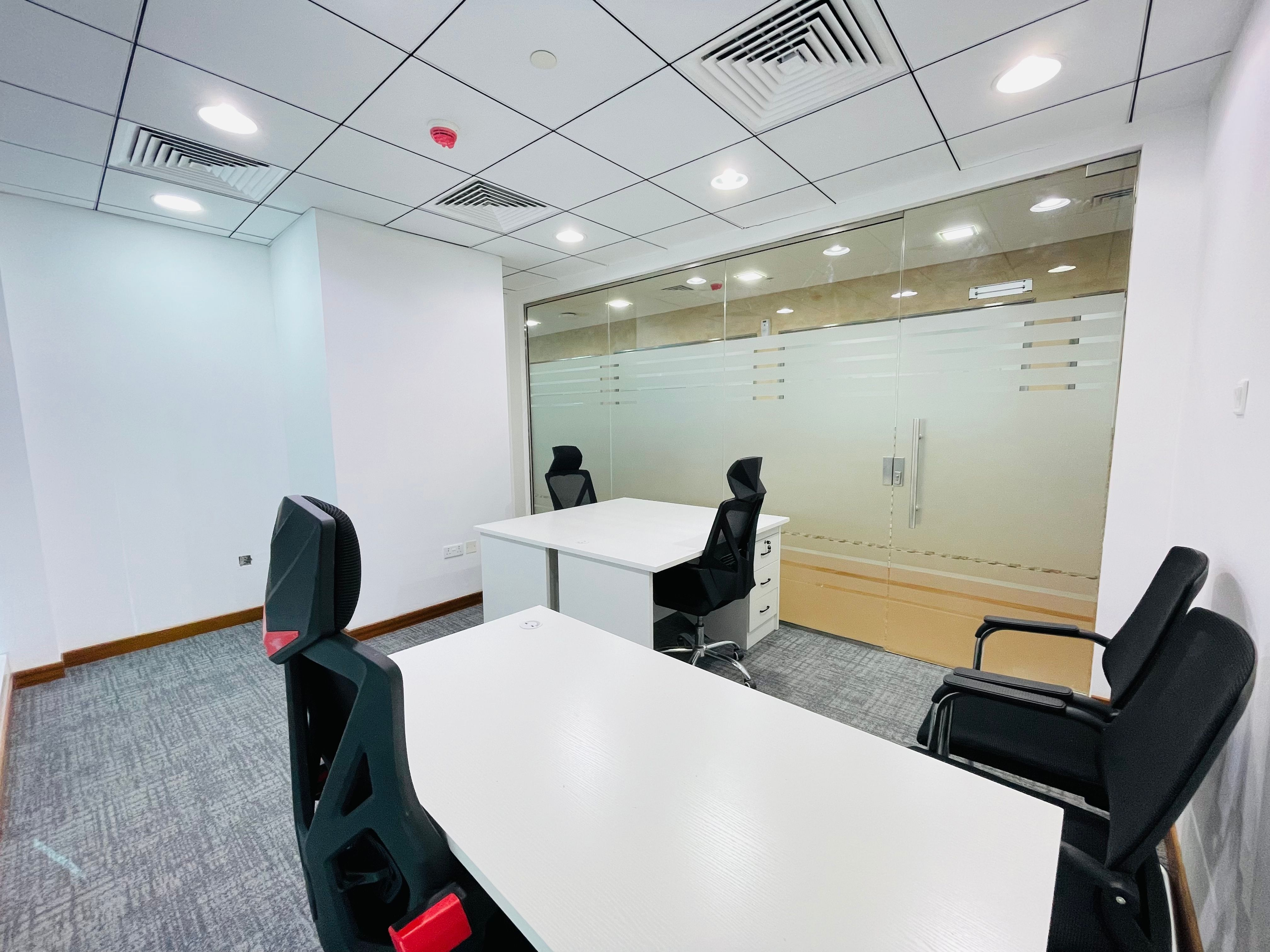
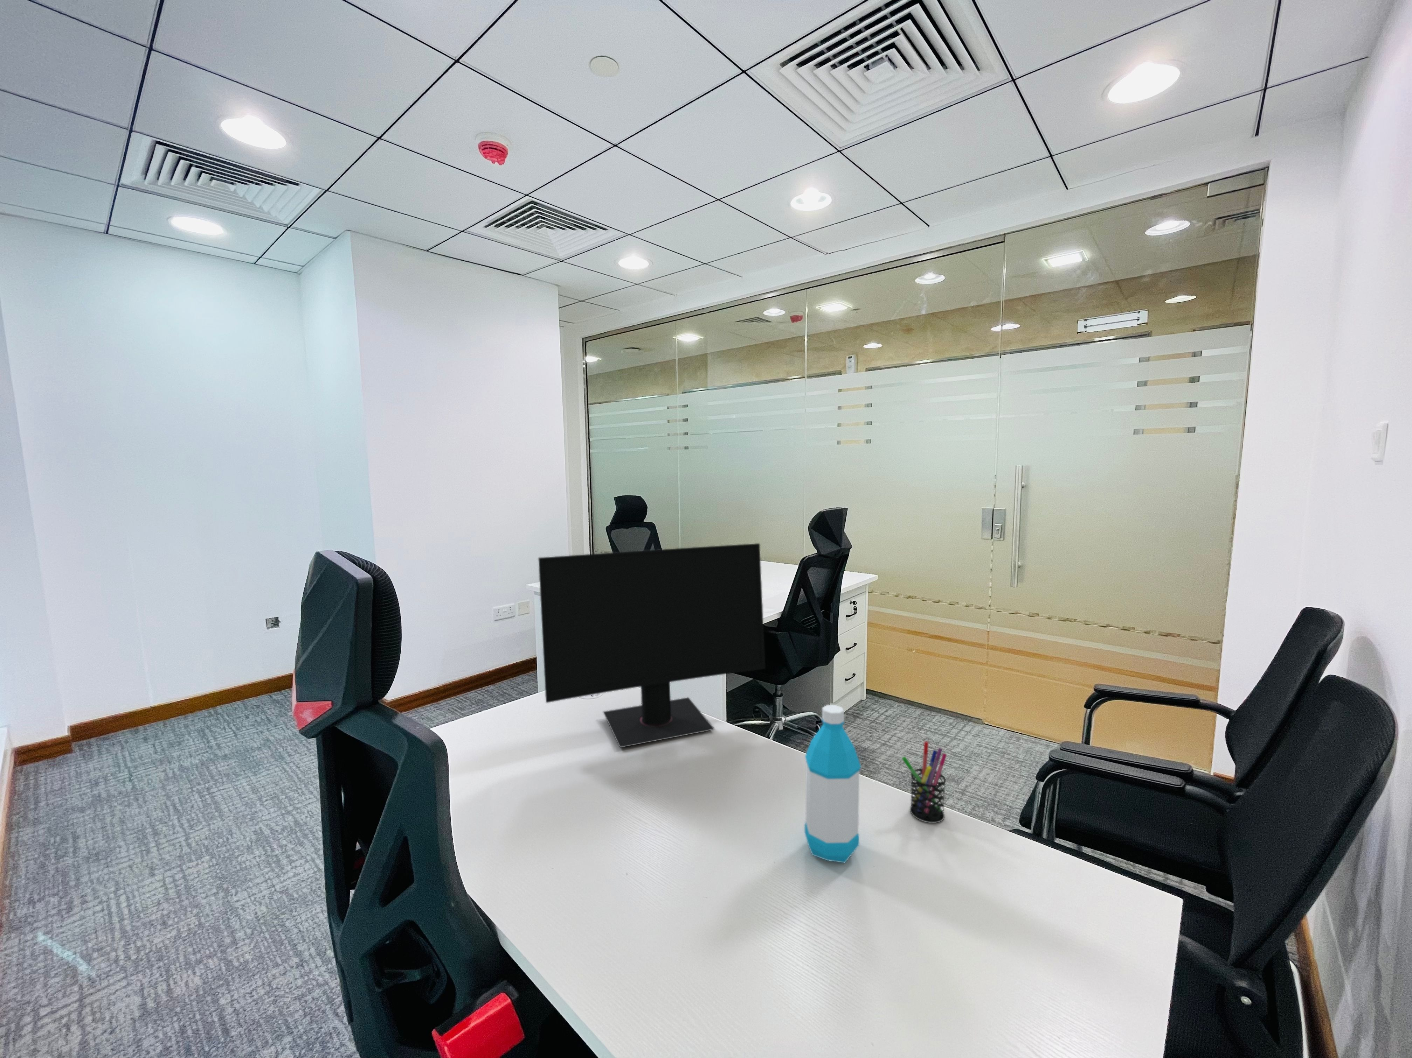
+ computer monitor (657, 638)
+ water bottle (832, 780)
+ pen holder (924, 780)
